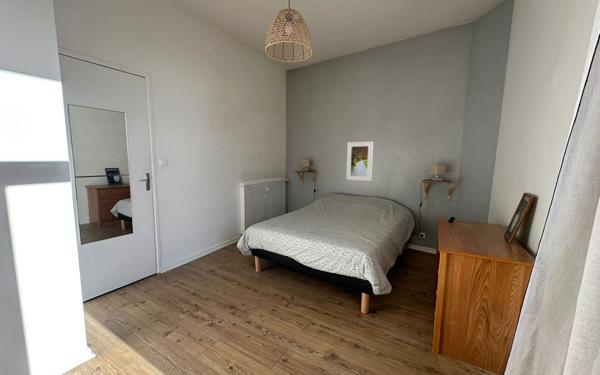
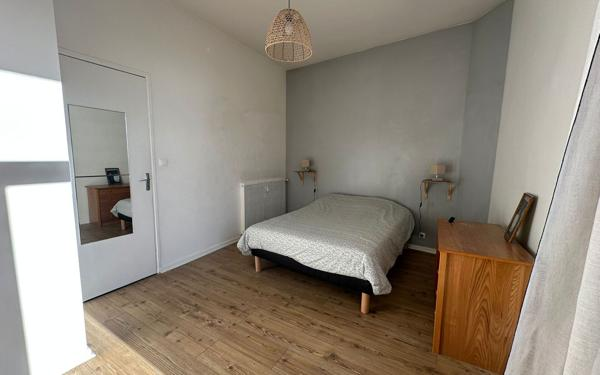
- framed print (359, 161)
